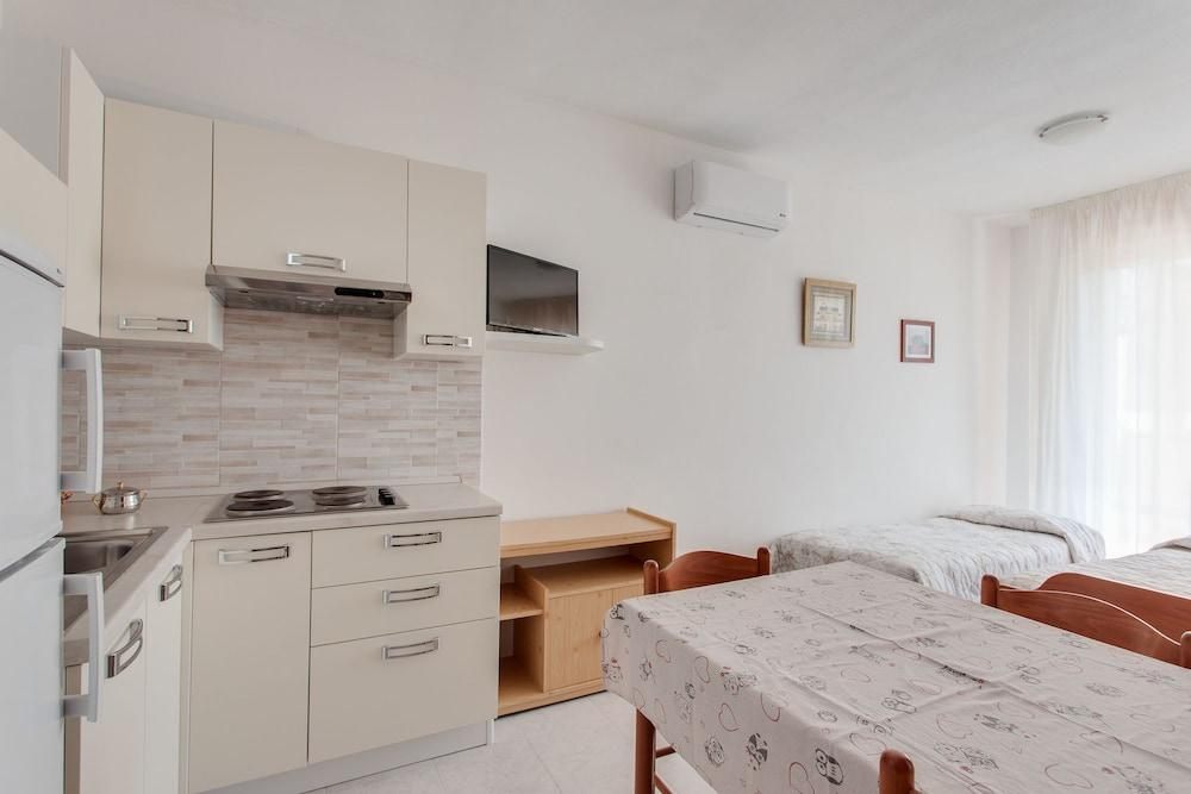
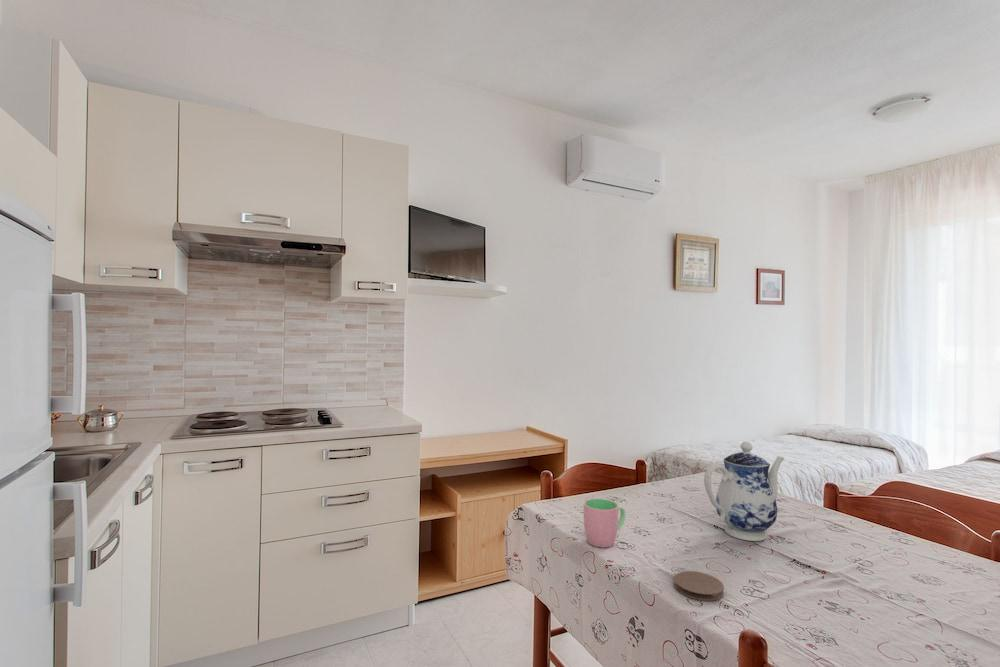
+ cup (605, 522)
+ teapot (746, 487)
+ coaster (698, 585)
